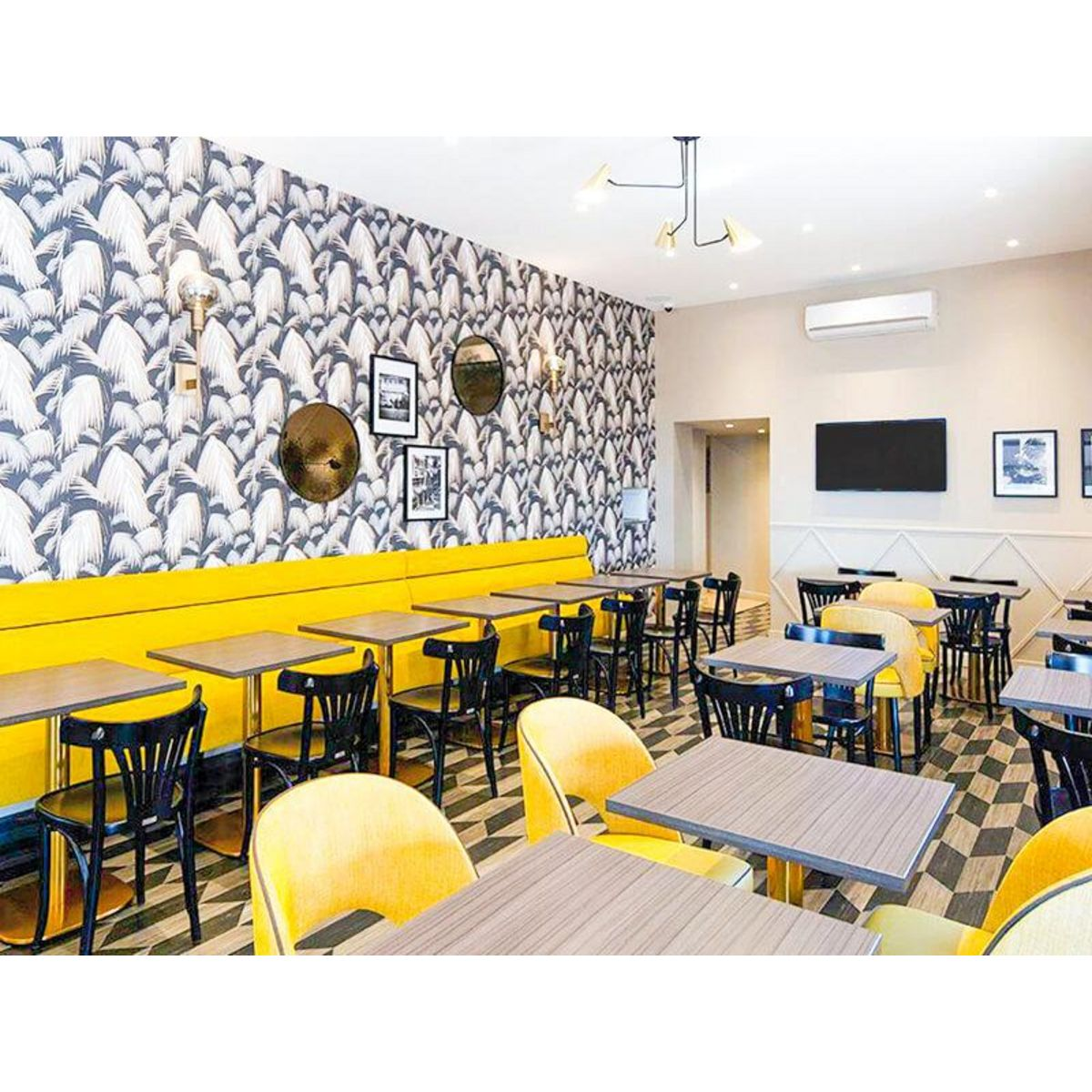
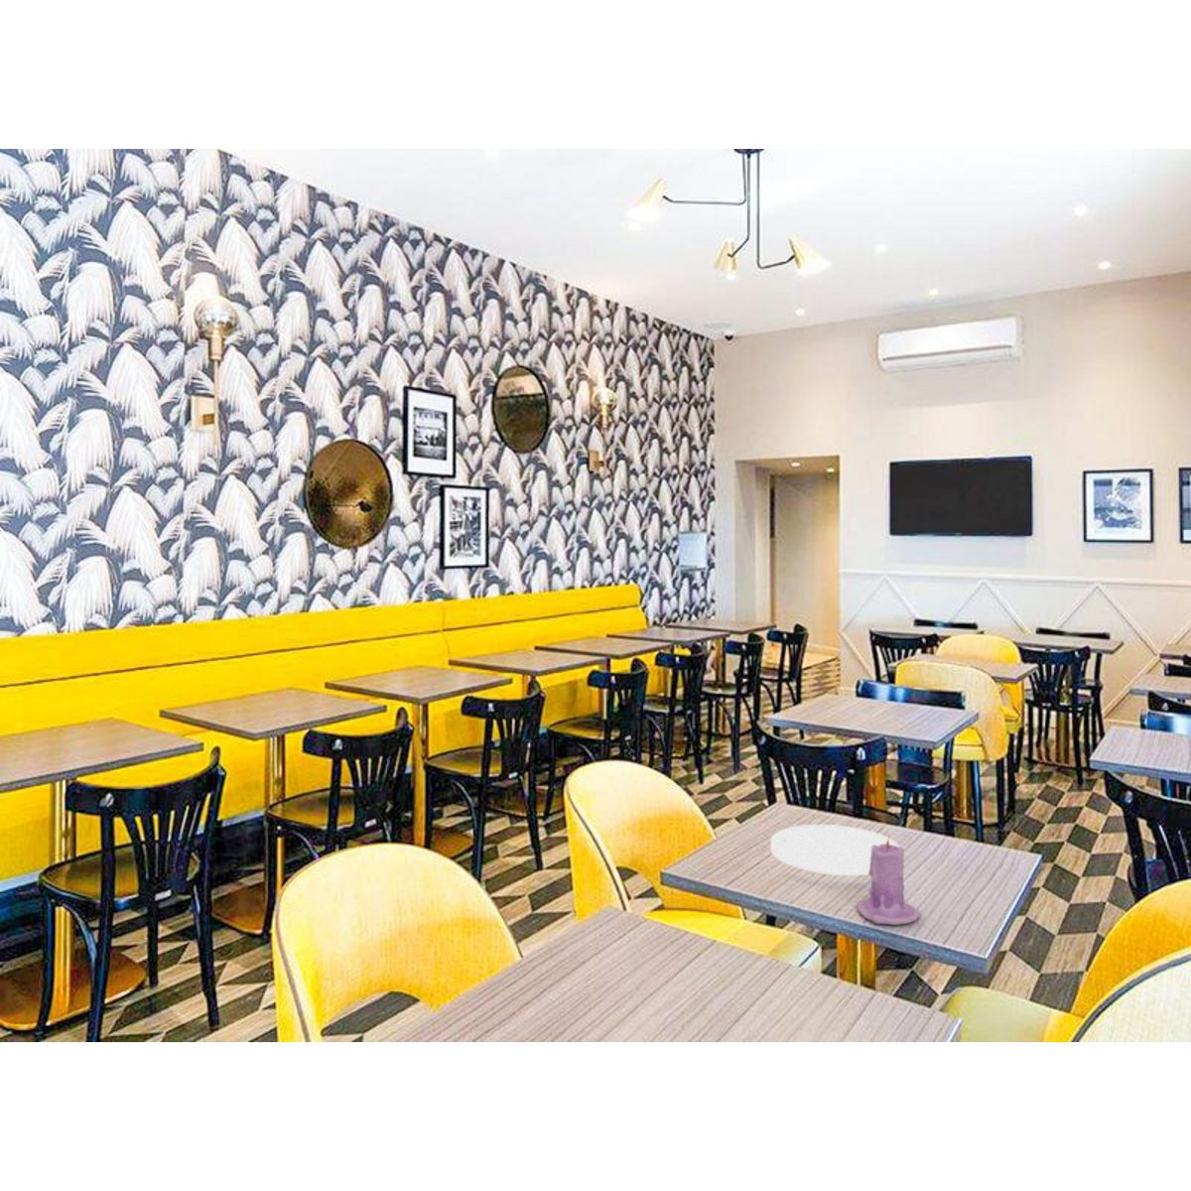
+ plate (833, 847)
+ candle (888, 875)
